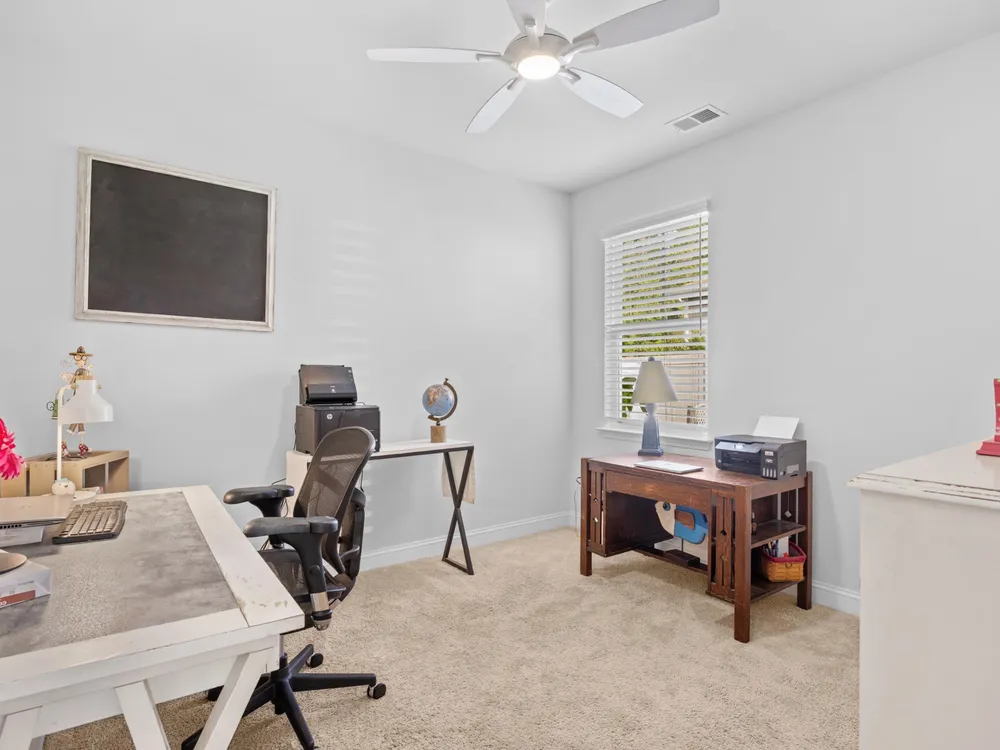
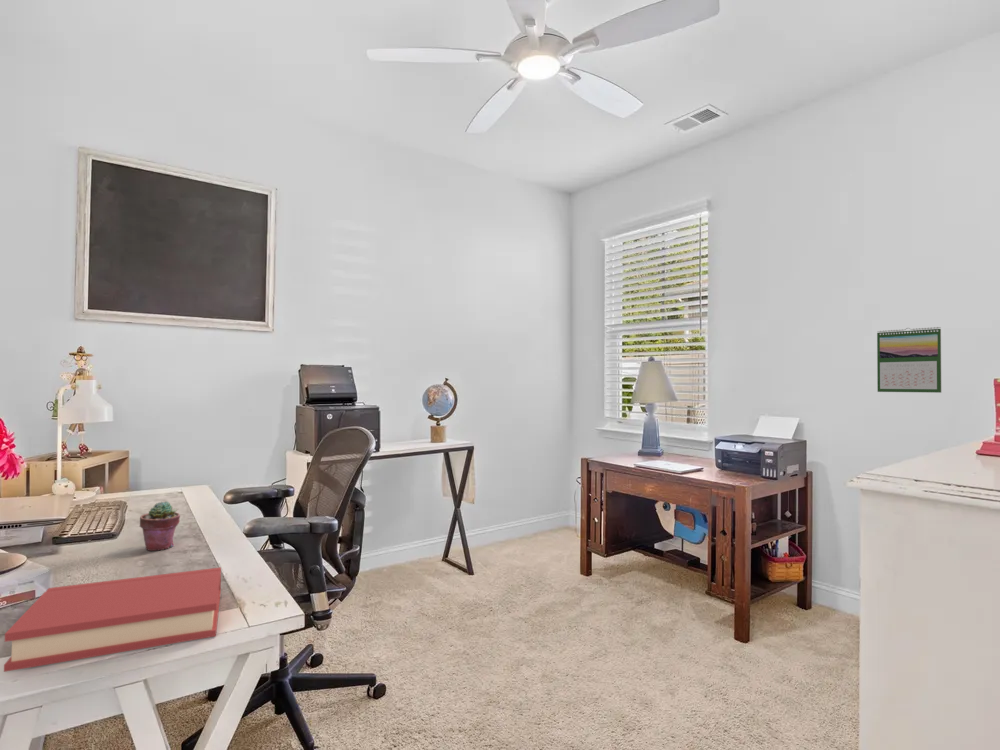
+ hardback book (129, 610)
+ potted succulent (159, 524)
+ calendar (908, 359)
